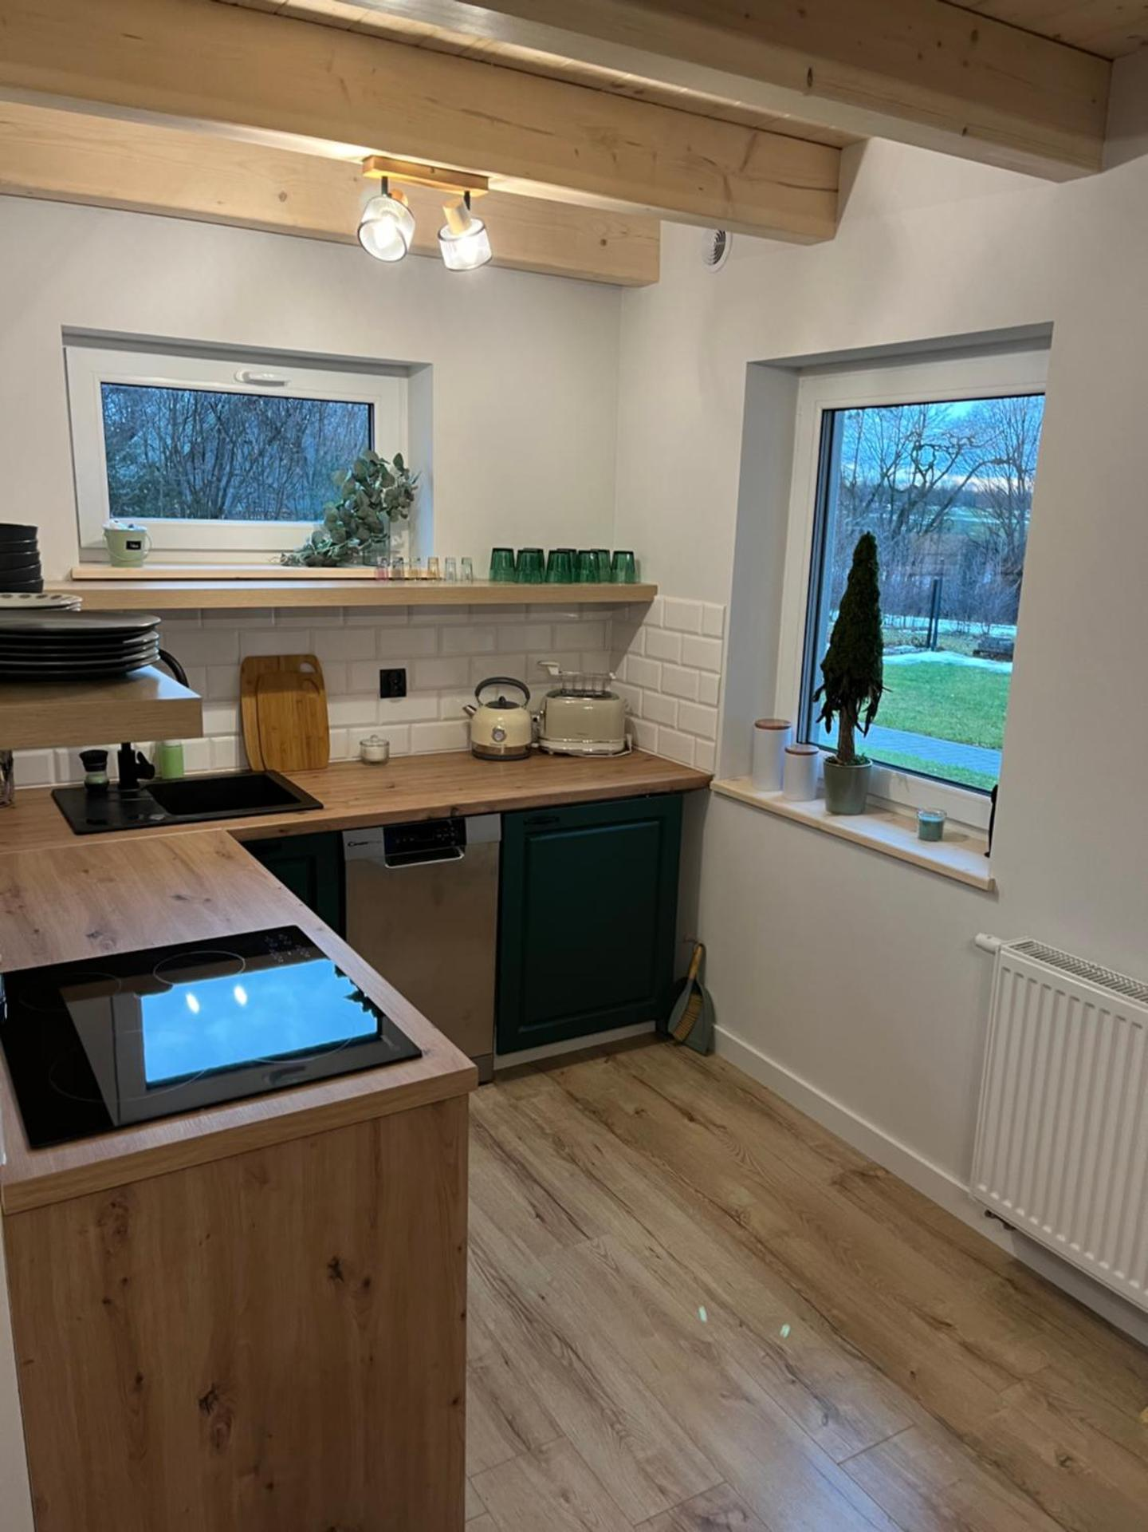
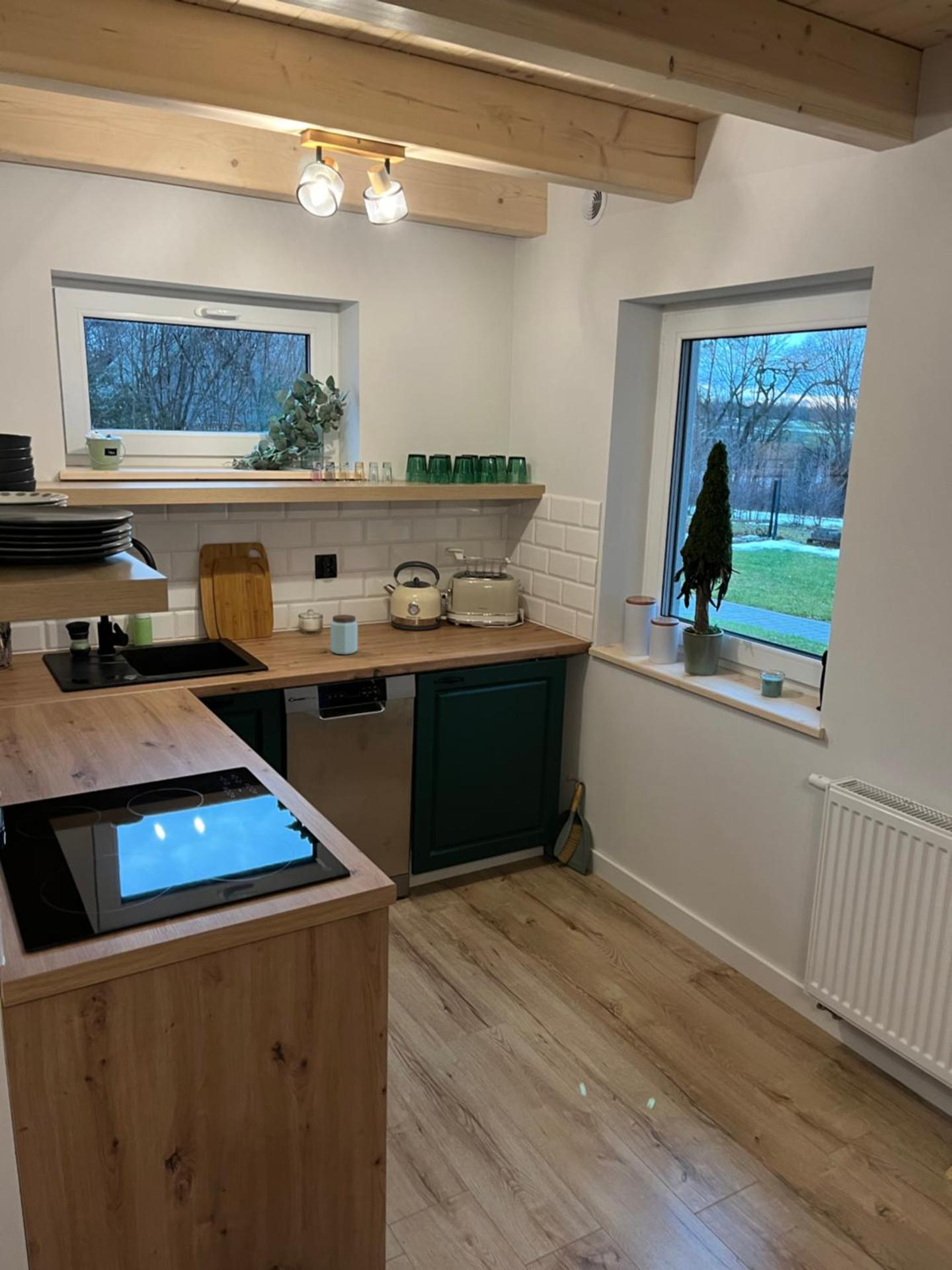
+ peanut butter (344, 634)
